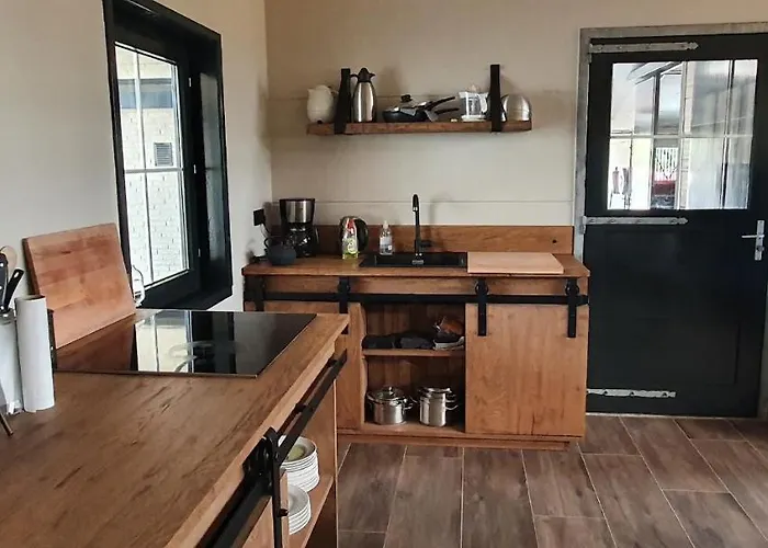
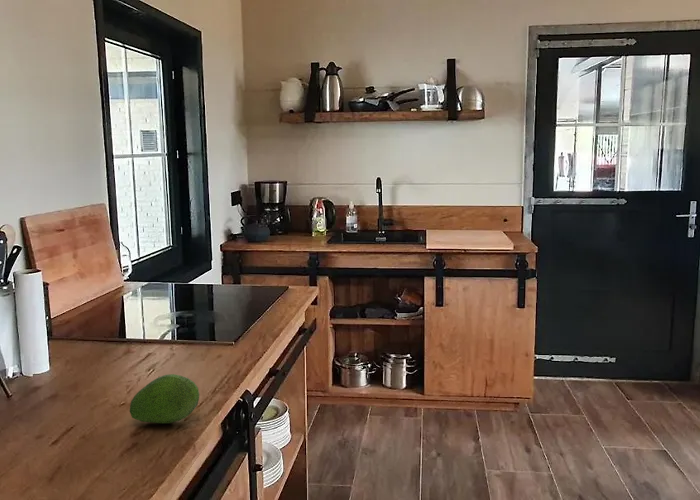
+ fruit (164, 398)
